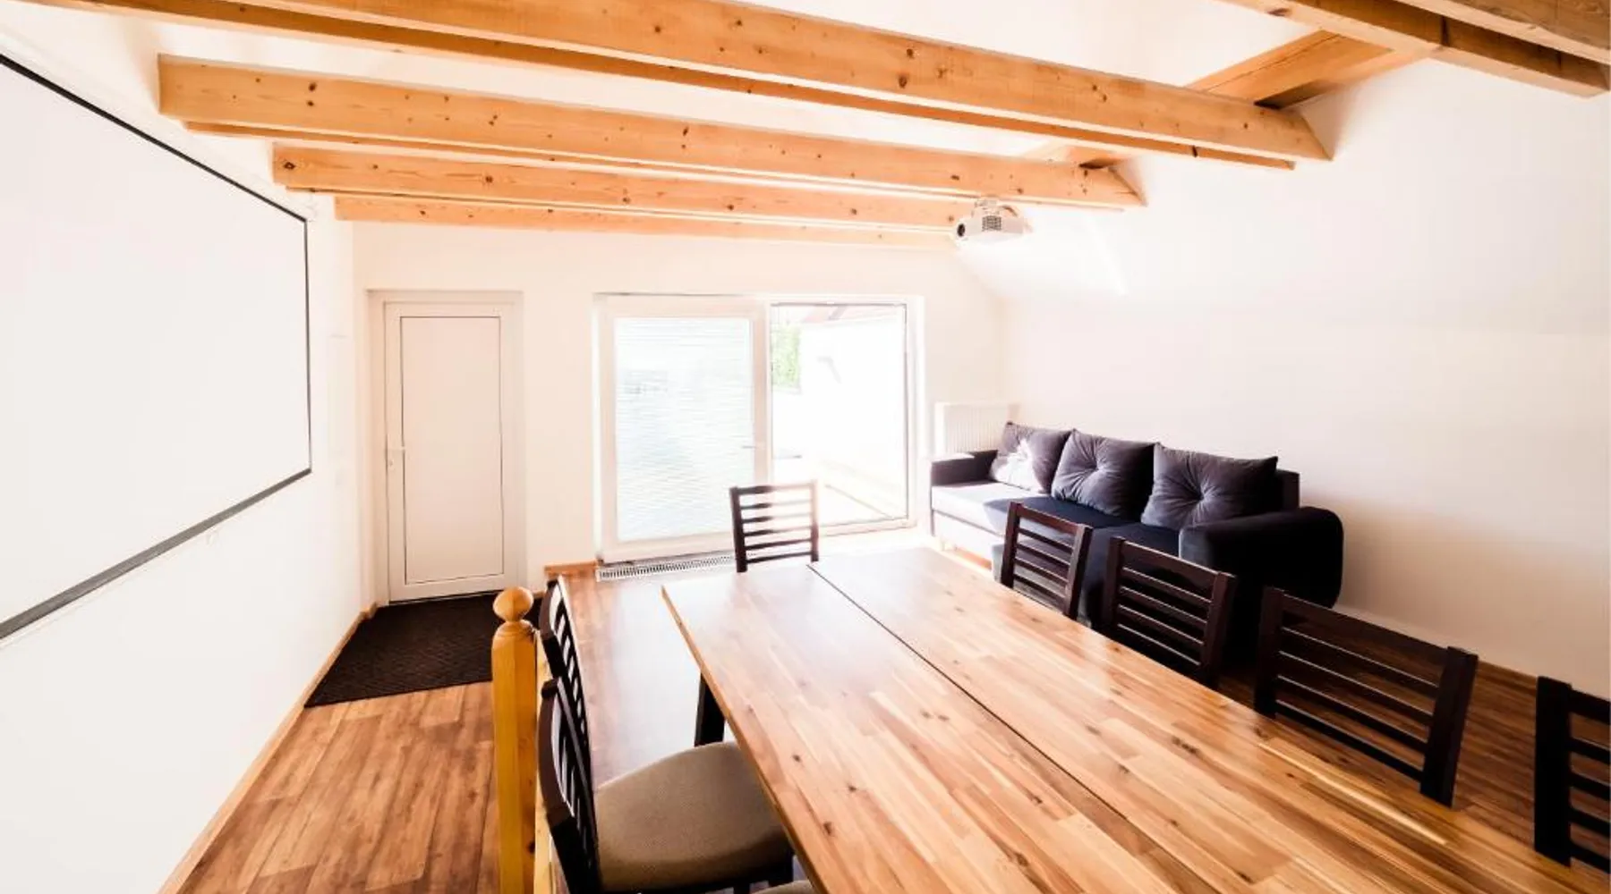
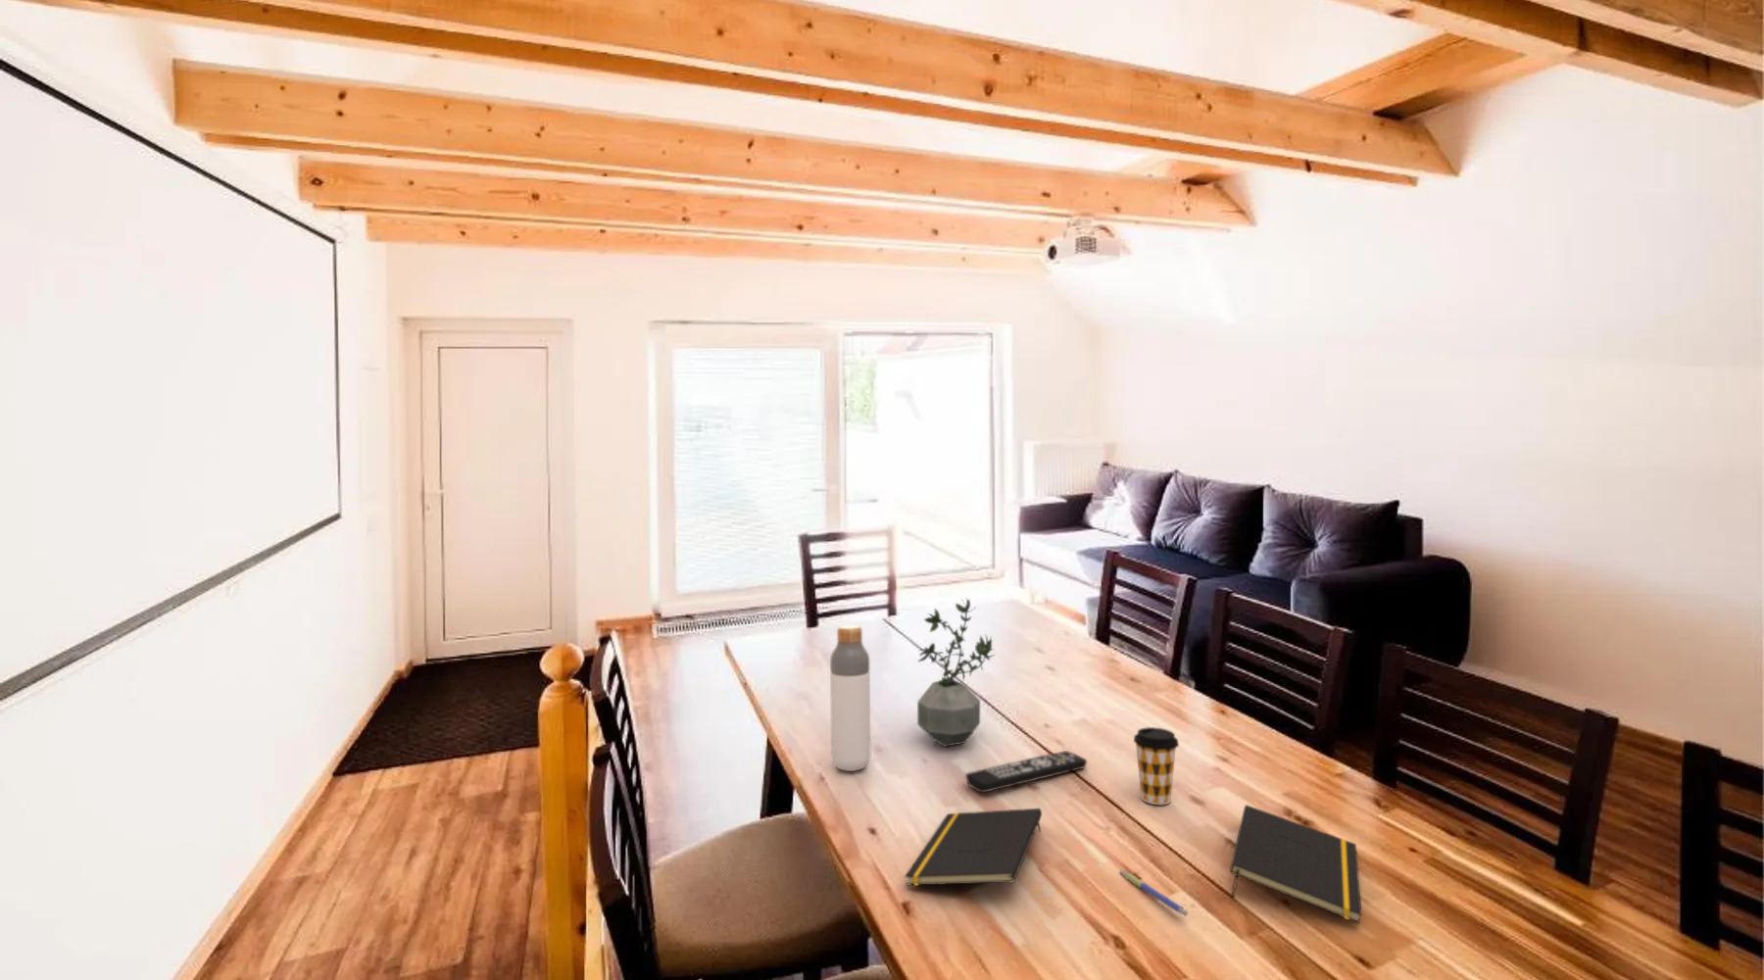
+ potted plant (958, 670)
+ remote control (1027, 771)
+ notepad (1296, 857)
+ coffee cup (1156, 765)
+ bottle (849, 696)
+ pen (1151, 891)
+ notepad (977, 844)
